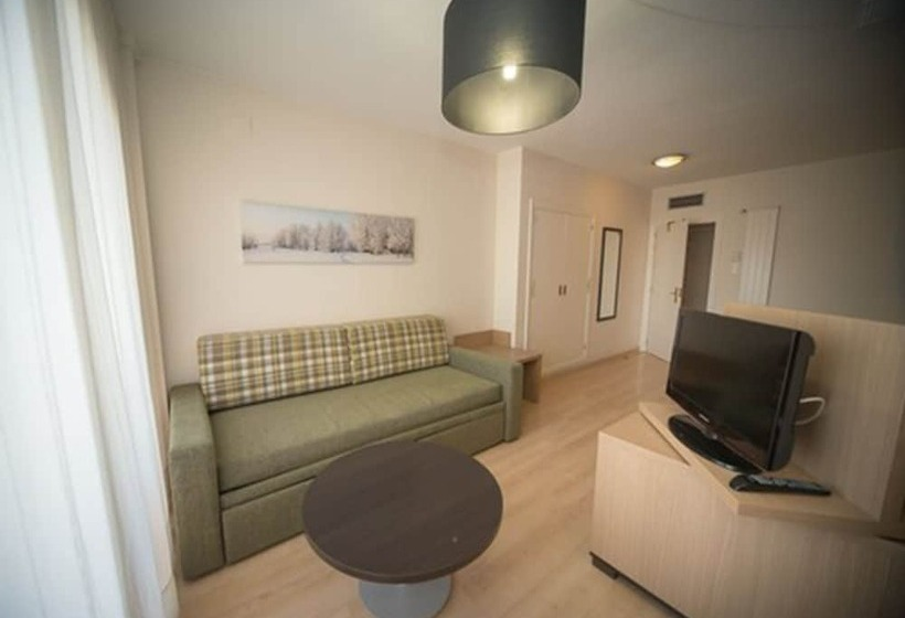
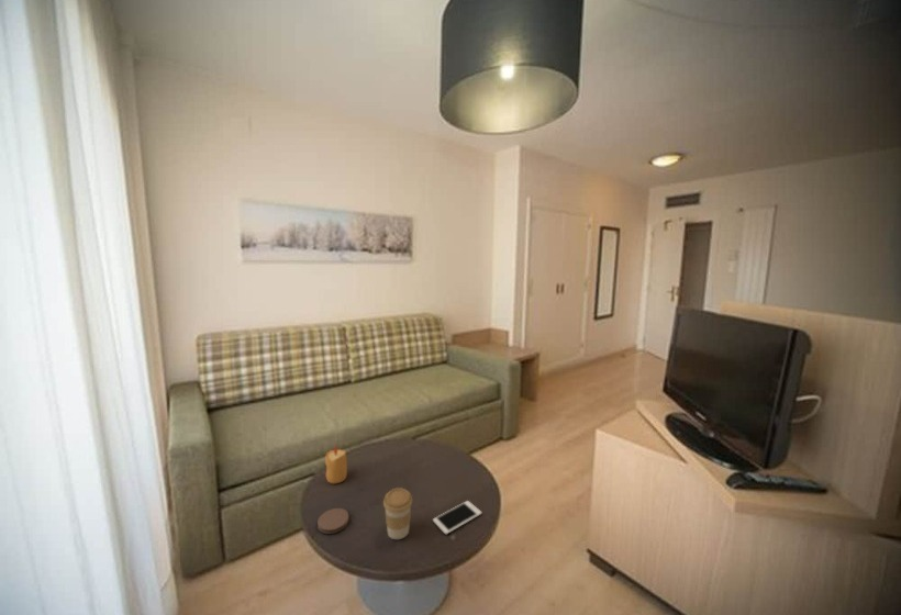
+ cell phone (457, 516)
+ coaster (333, 519)
+ coffee cup (398, 513)
+ candle (335, 460)
